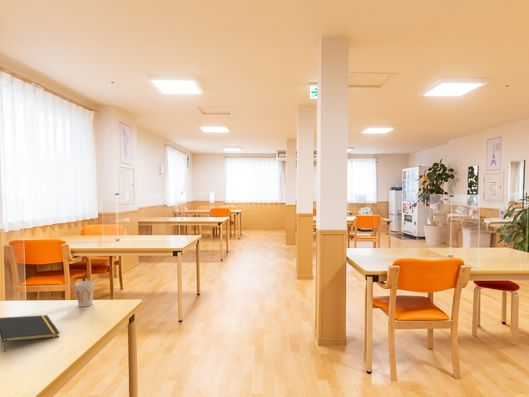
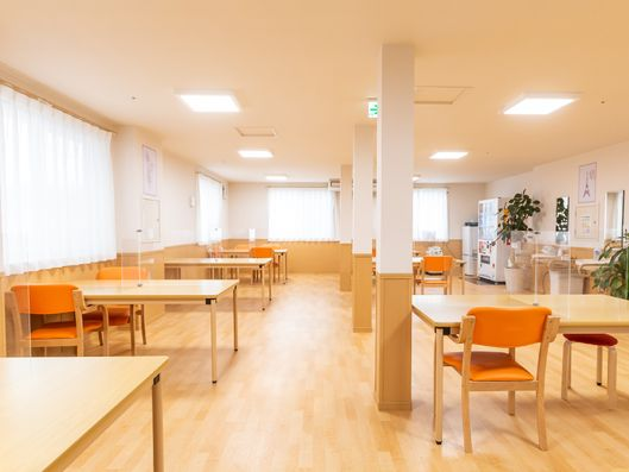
- notepad (27, 327)
- cup (85, 293)
